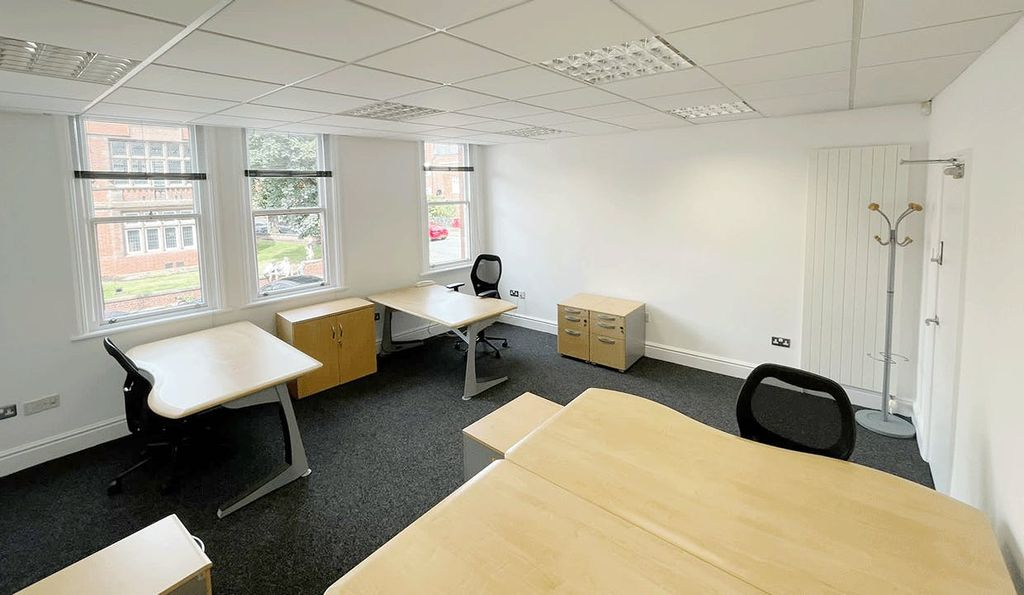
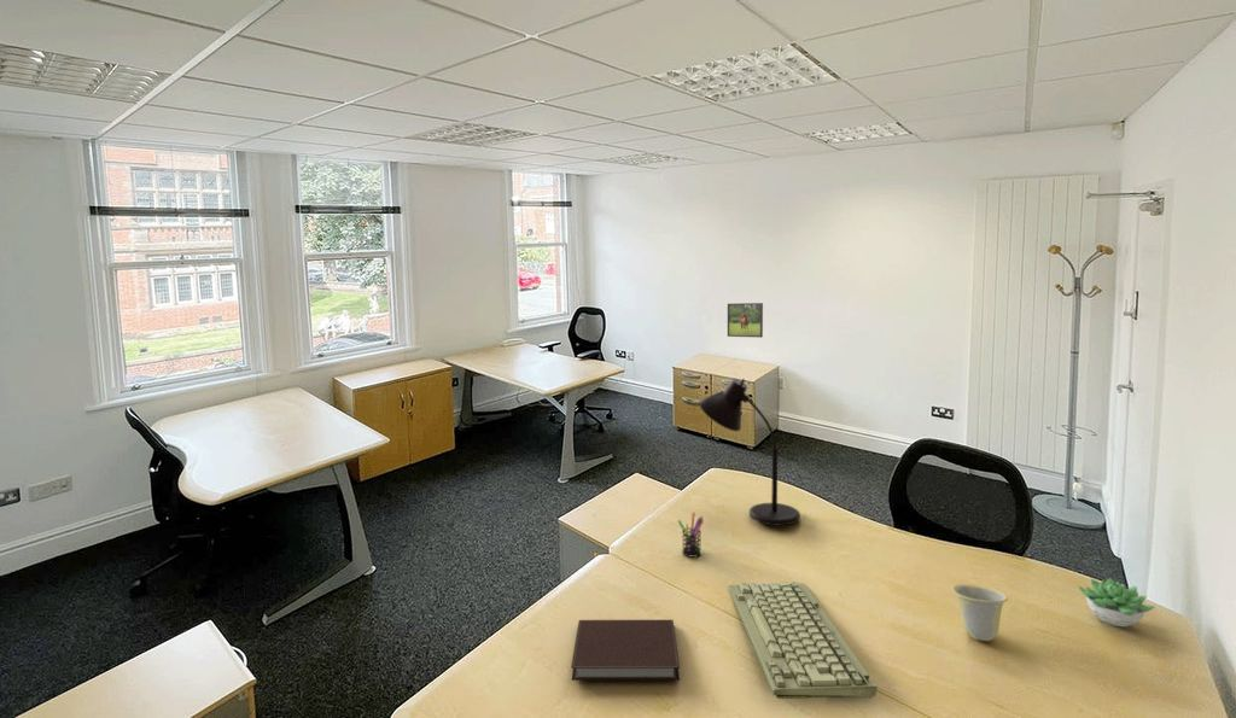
+ notebook (625, 647)
+ cup (978, 612)
+ succulent plant (1114, 603)
+ desk lamp (739, 430)
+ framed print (744, 320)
+ pen holder (689, 532)
+ keyboard (791, 630)
